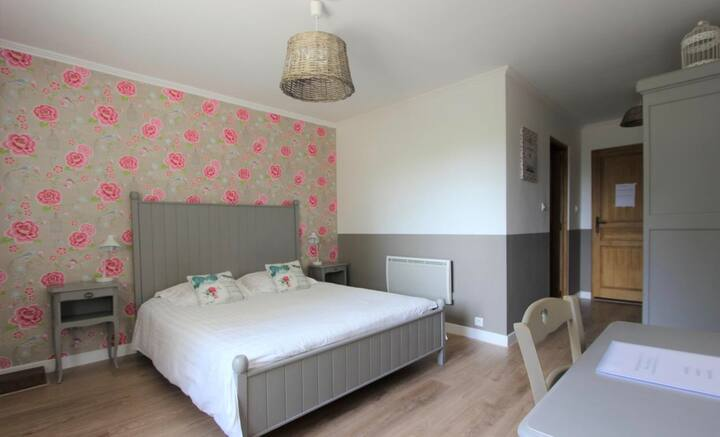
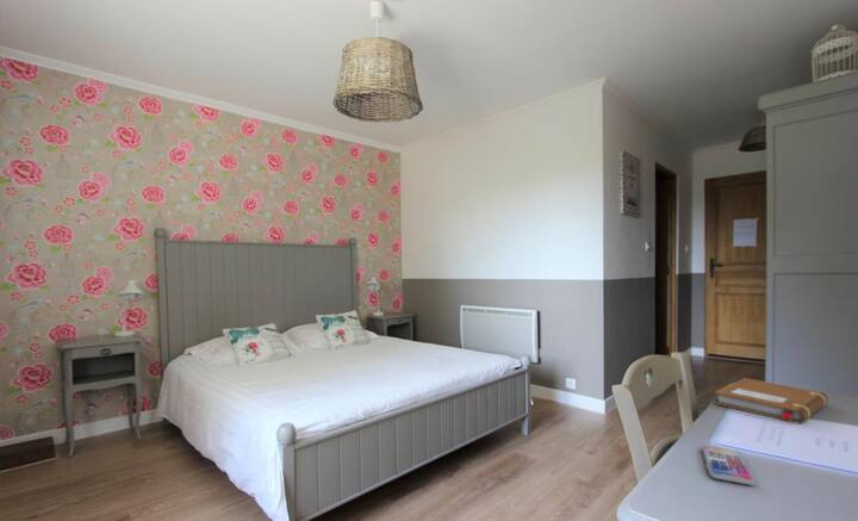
+ smartphone (726, 463)
+ notebook (770, 398)
